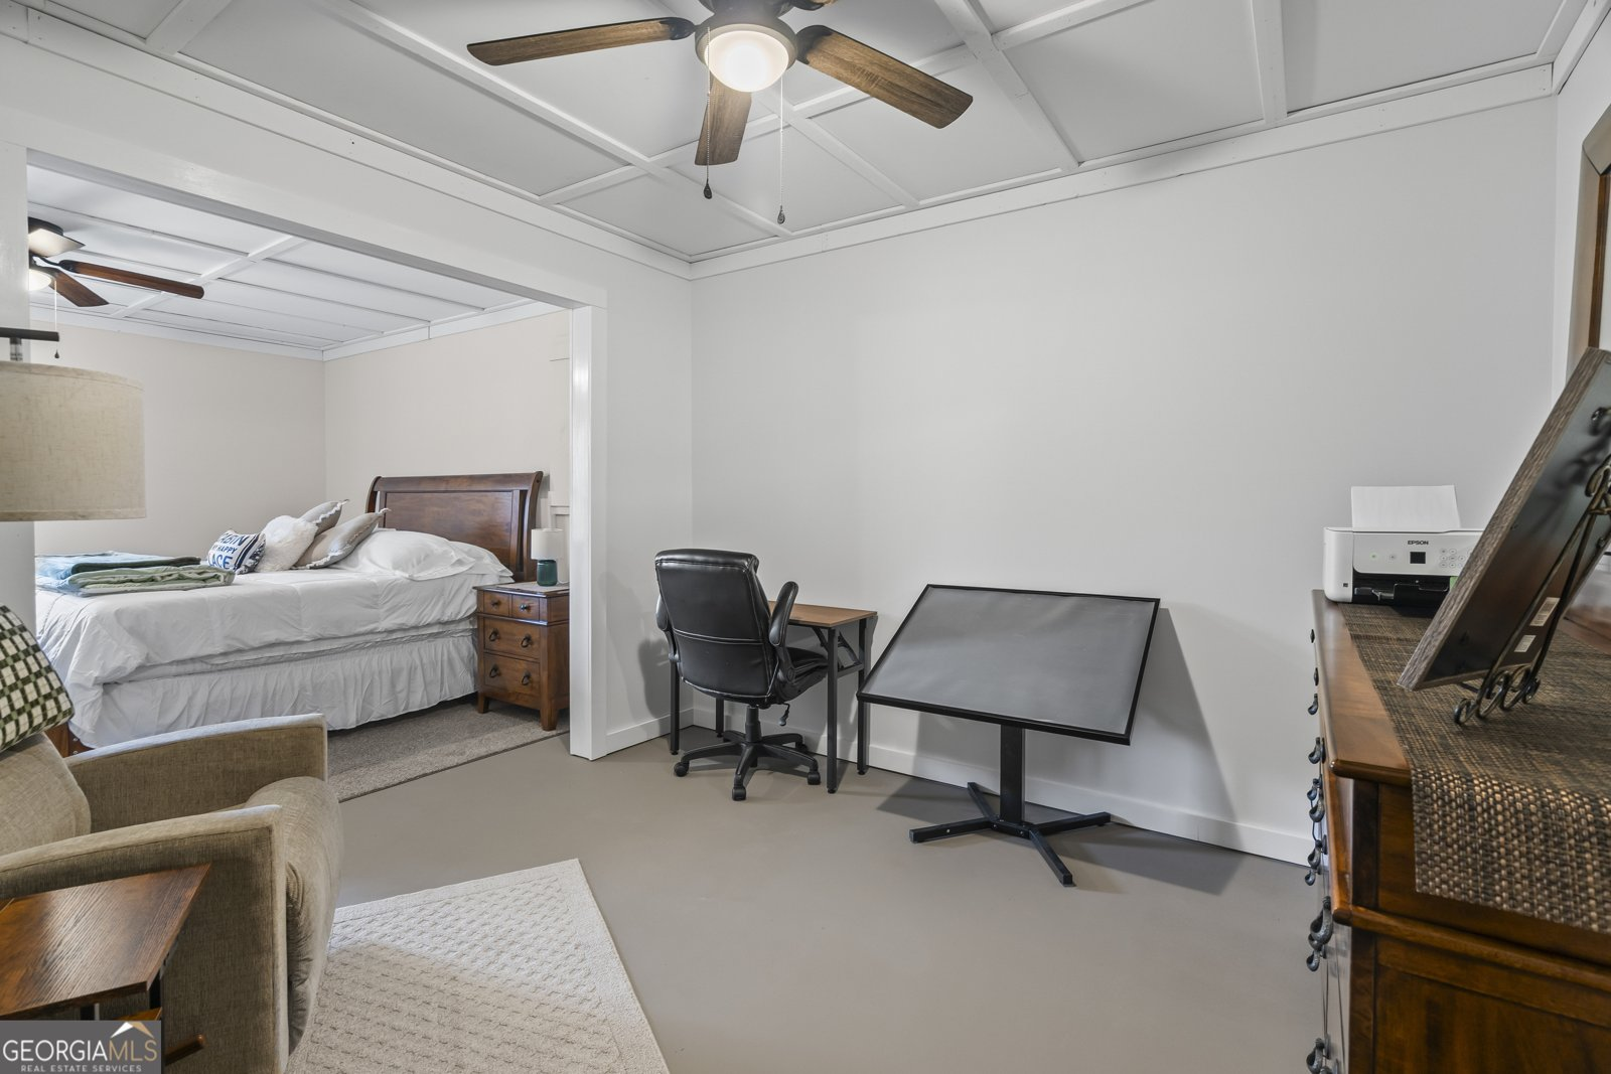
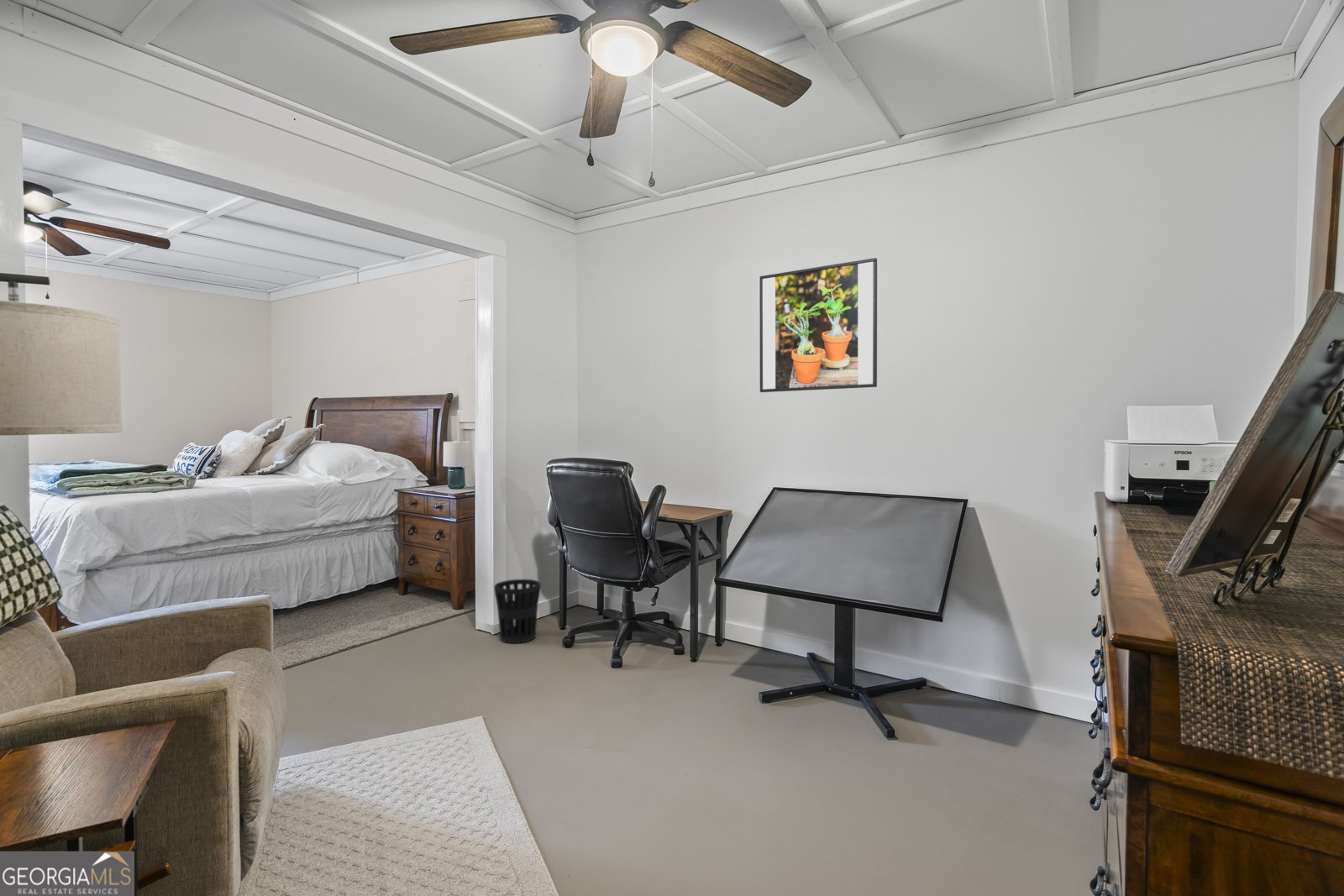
+ wastebasket (517, 610)
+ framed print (815, 328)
